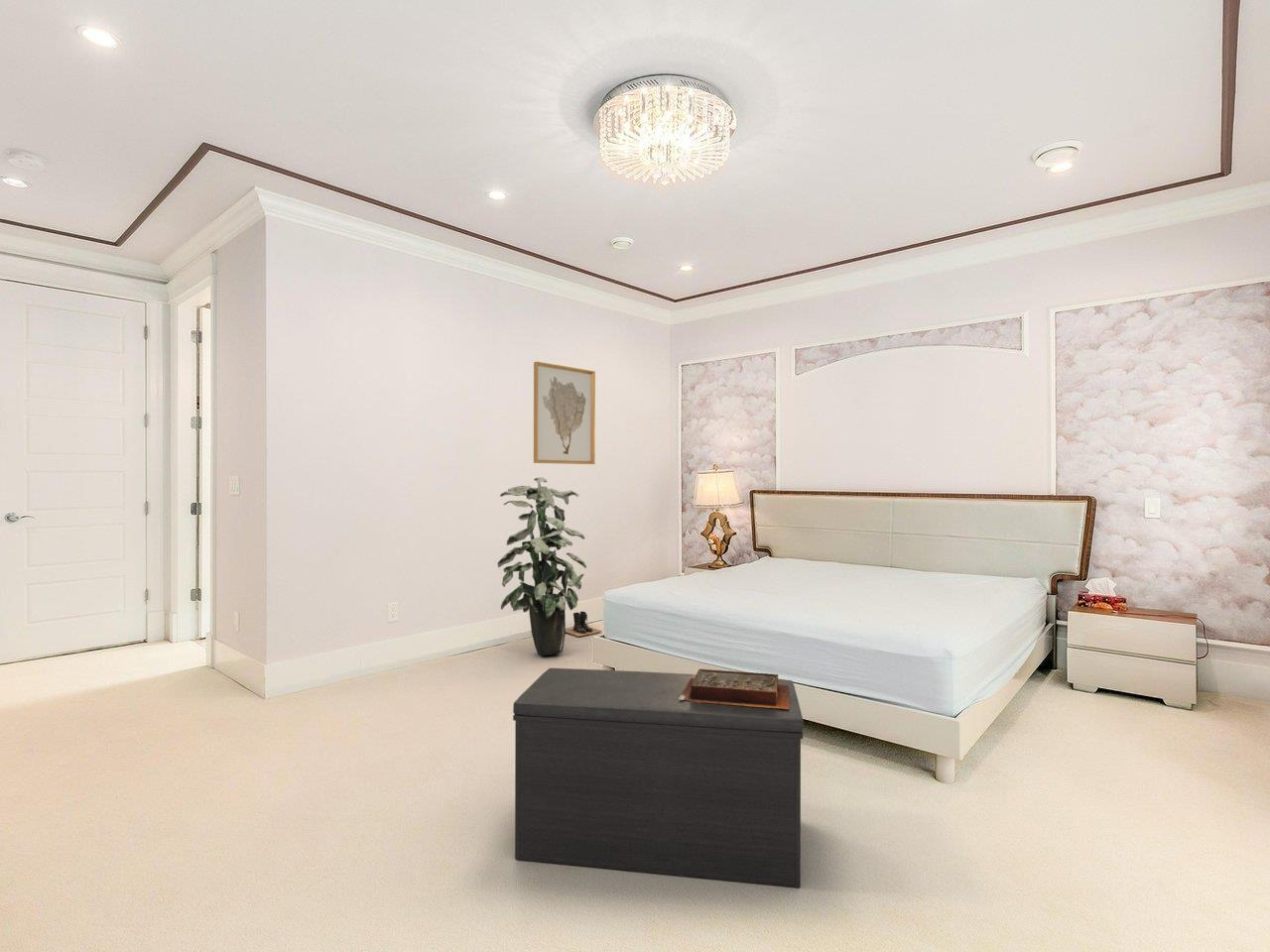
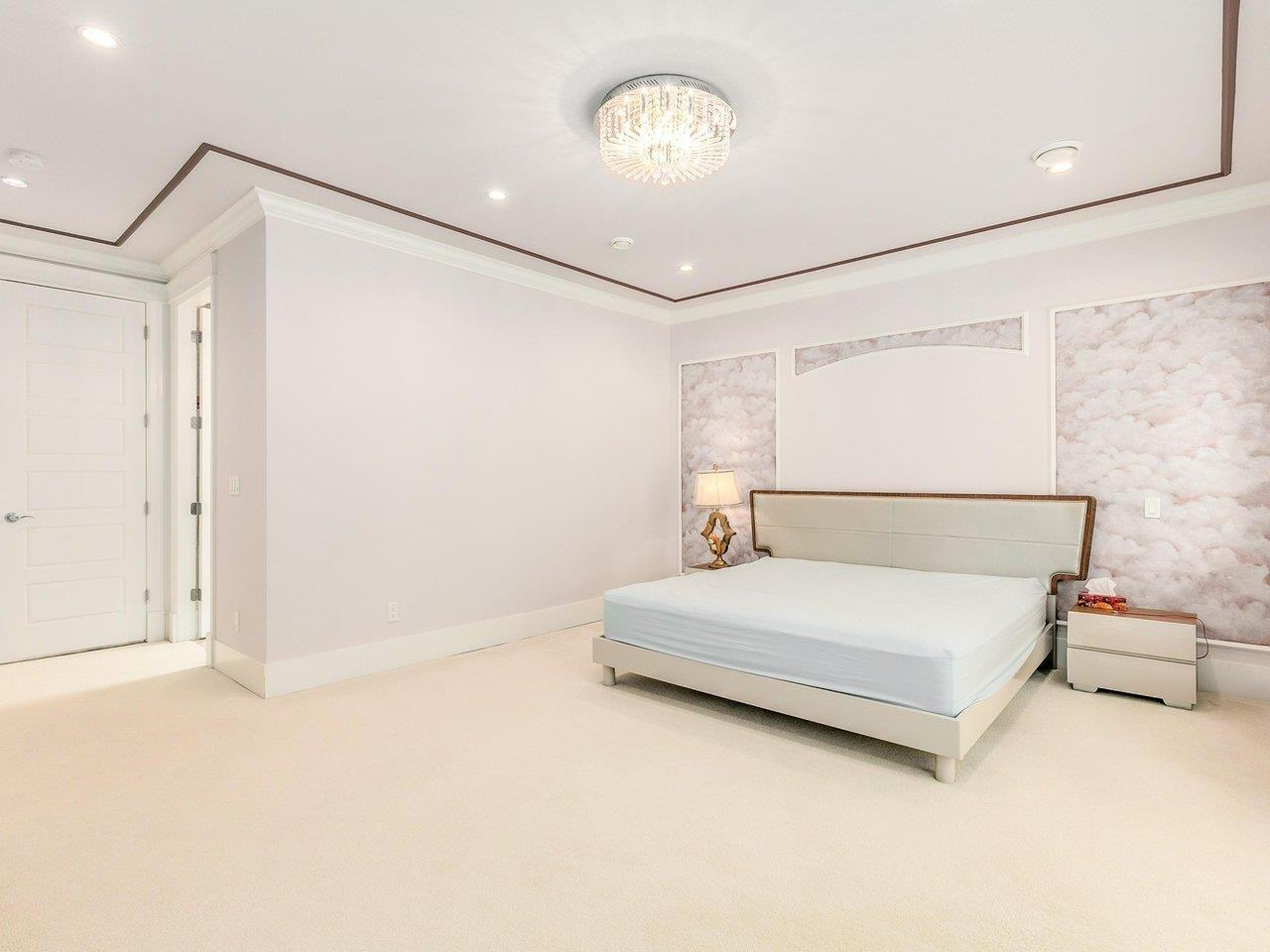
- wall art (566, 415)
- bench (660, 763)
- decorative box (736, 685)
- boots (581, 622)
- indoor plant (541, 564)
